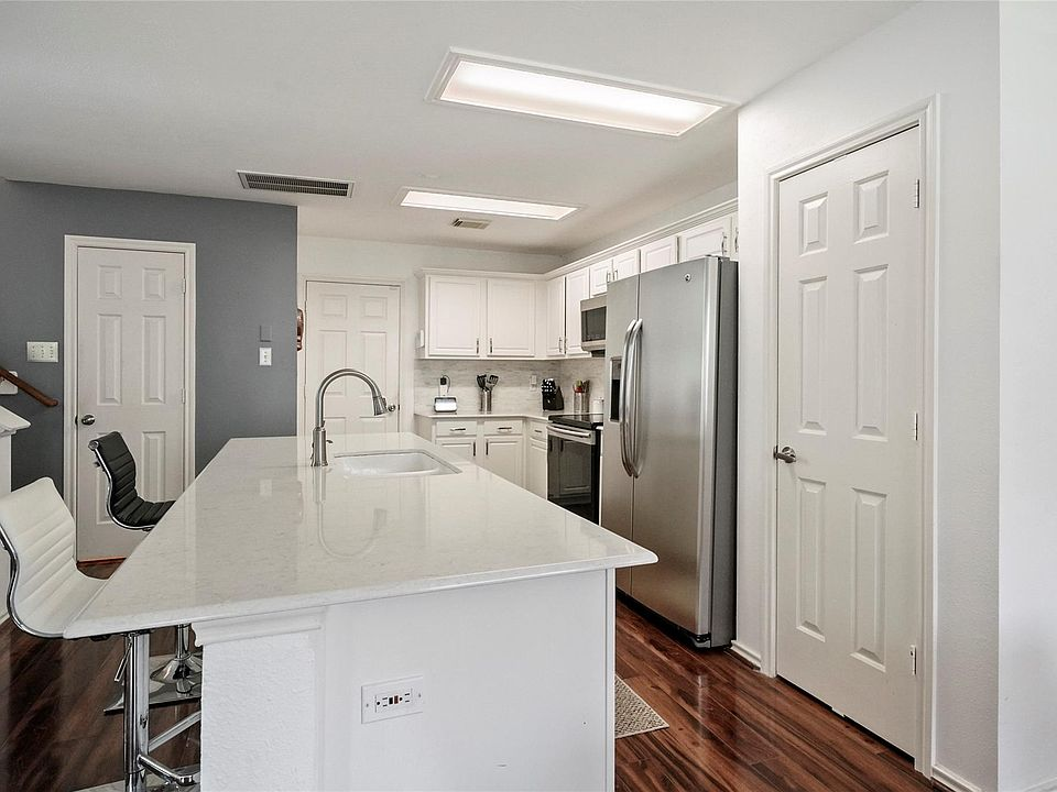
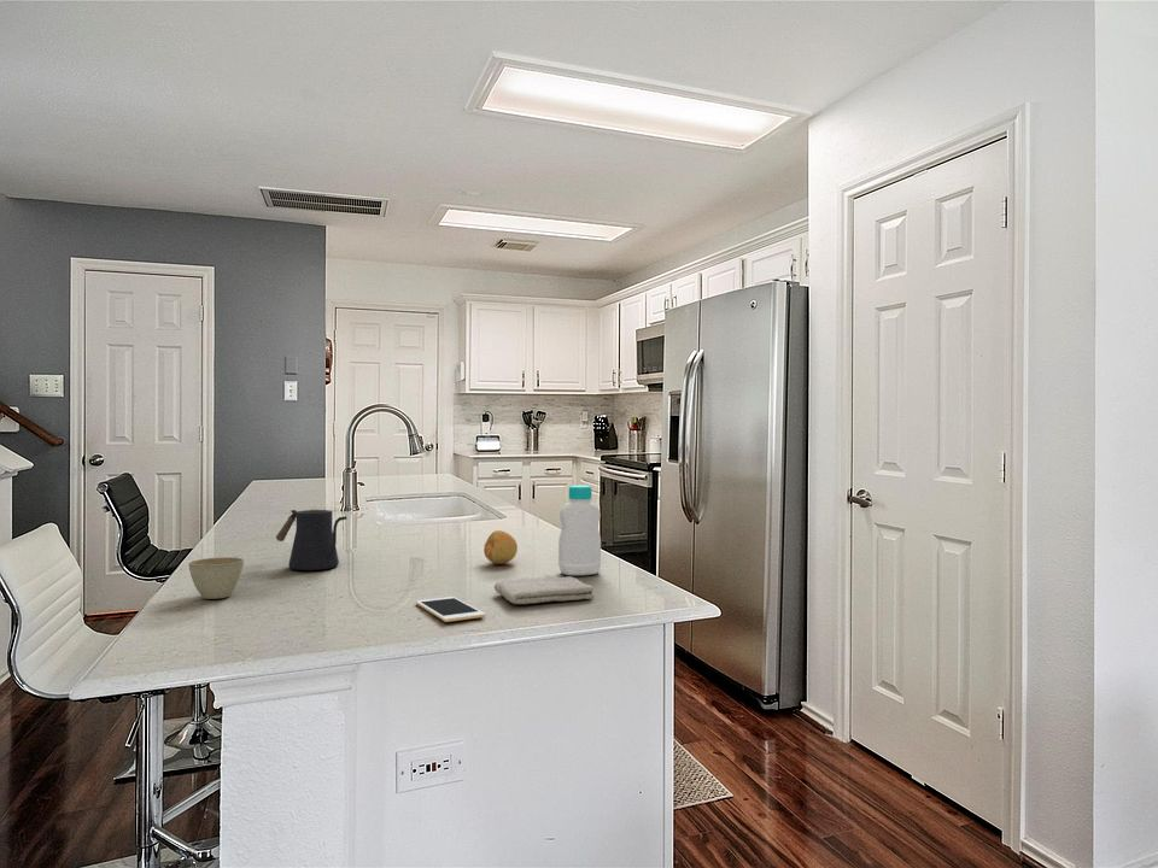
+ kettle (311, 538)
+ washcloth (544, 588)
+ fruit (501, 546)
+ flower pot (216, 577)
+ cell phone (449, 608)
+ bottle (579, 529)
